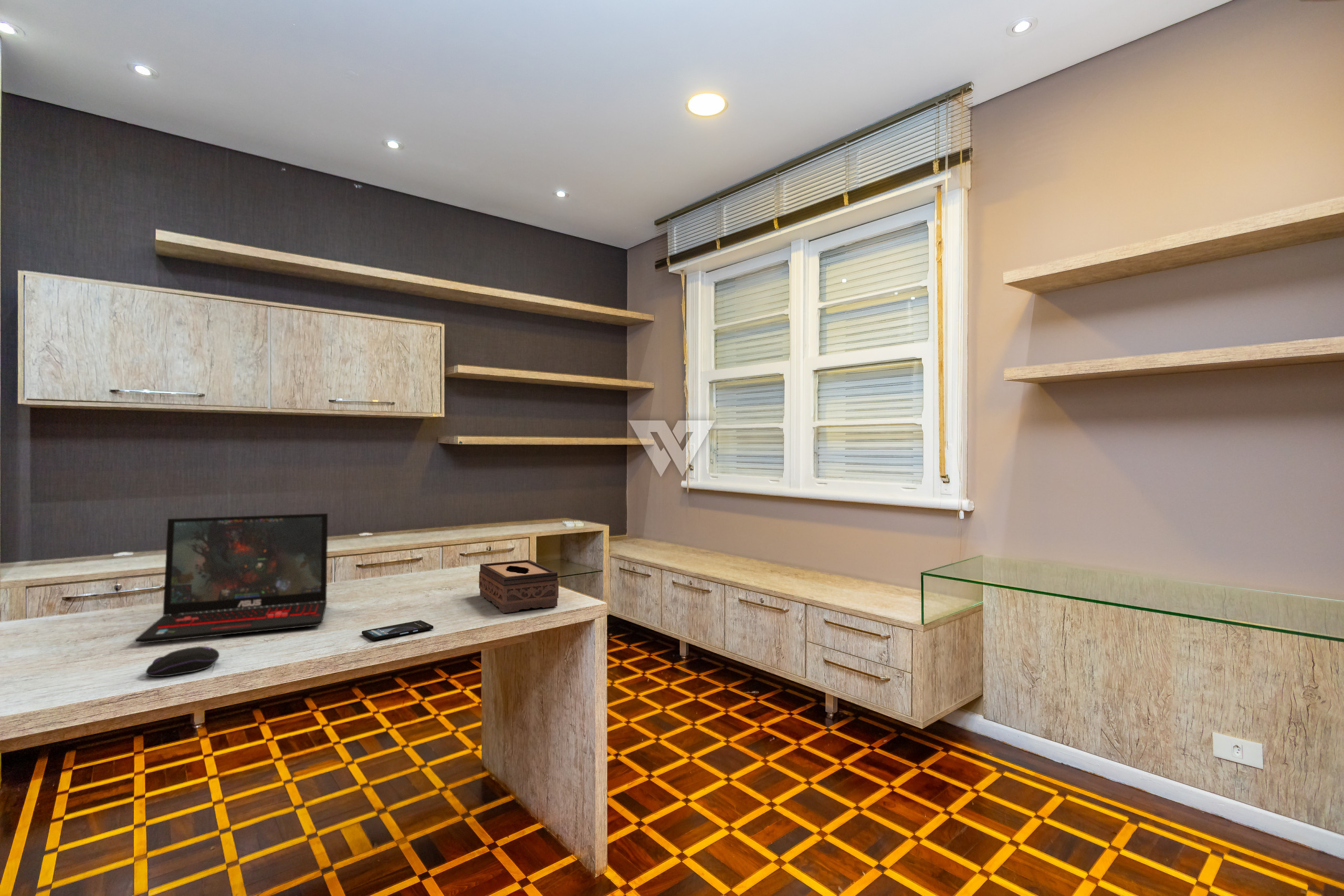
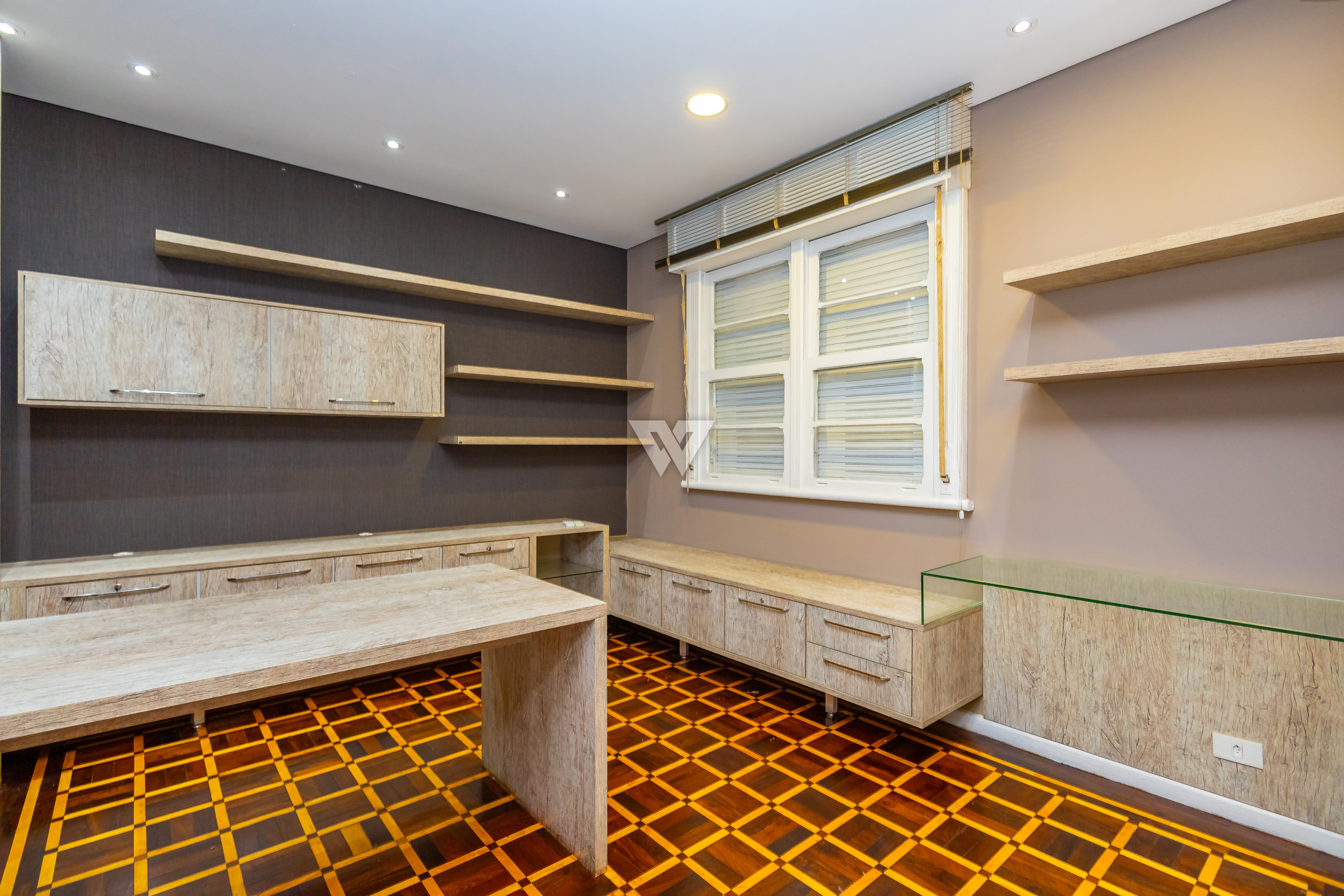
- tissue box (517, 584)
- computer mouse (183, 659)
- smartphone (398, 630)
- laptop (243, 571)
